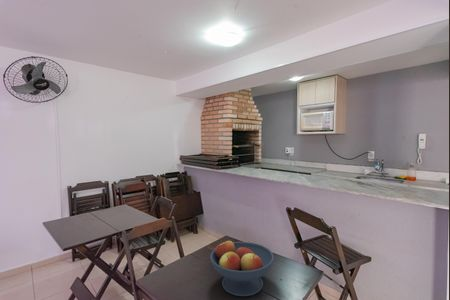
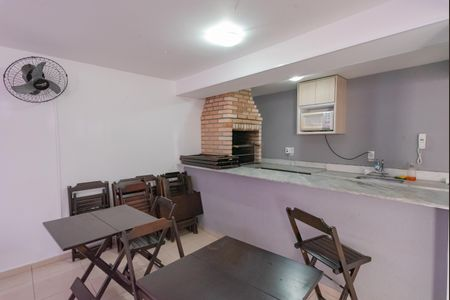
- fruit bowl (242, 264)
